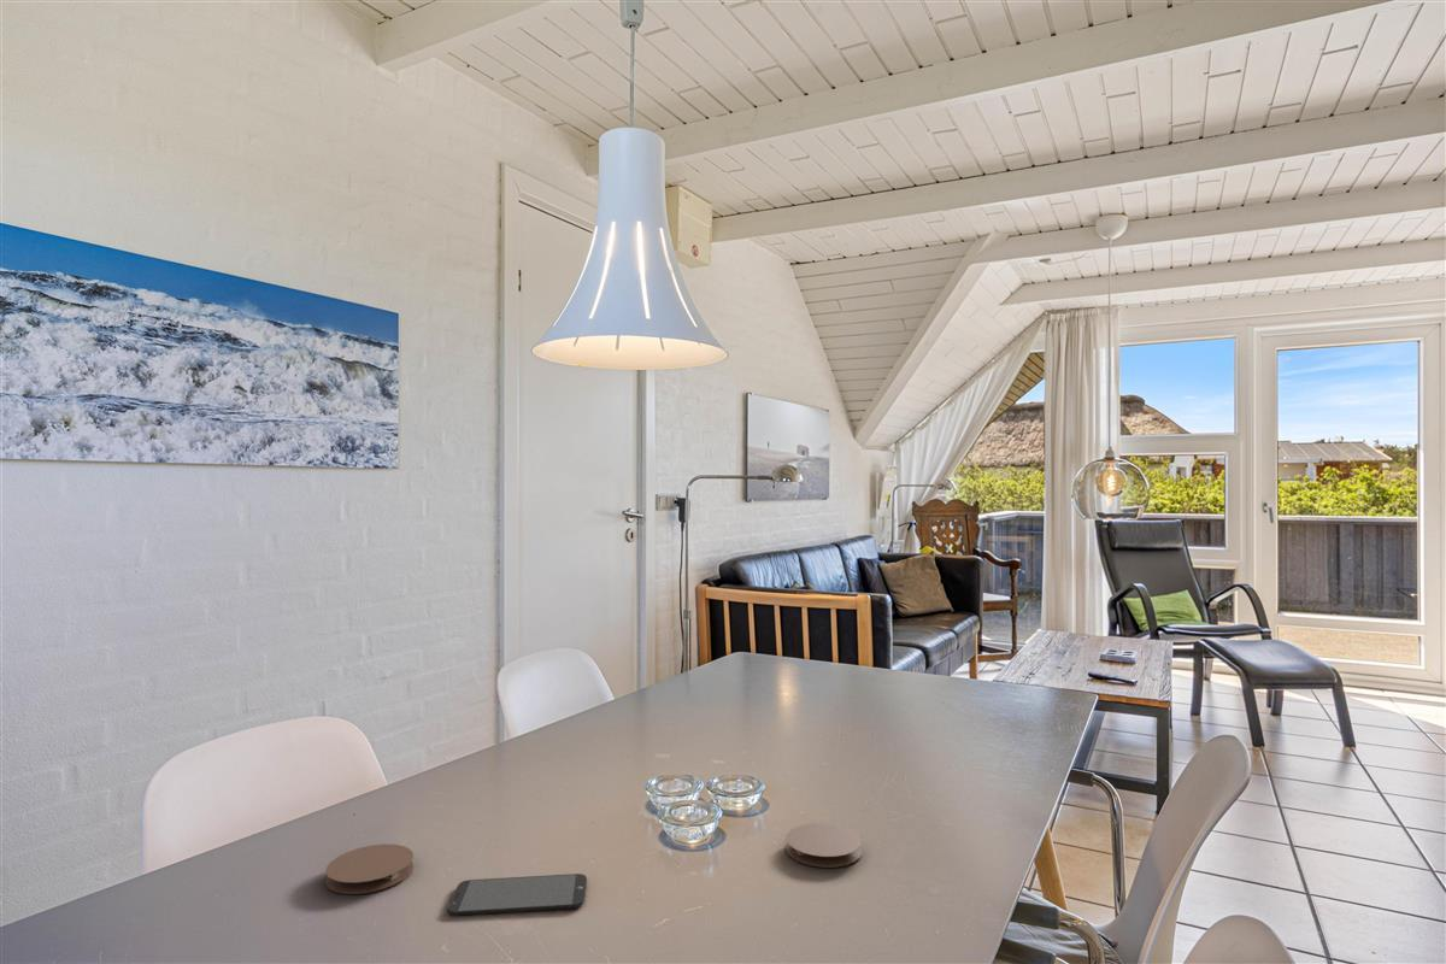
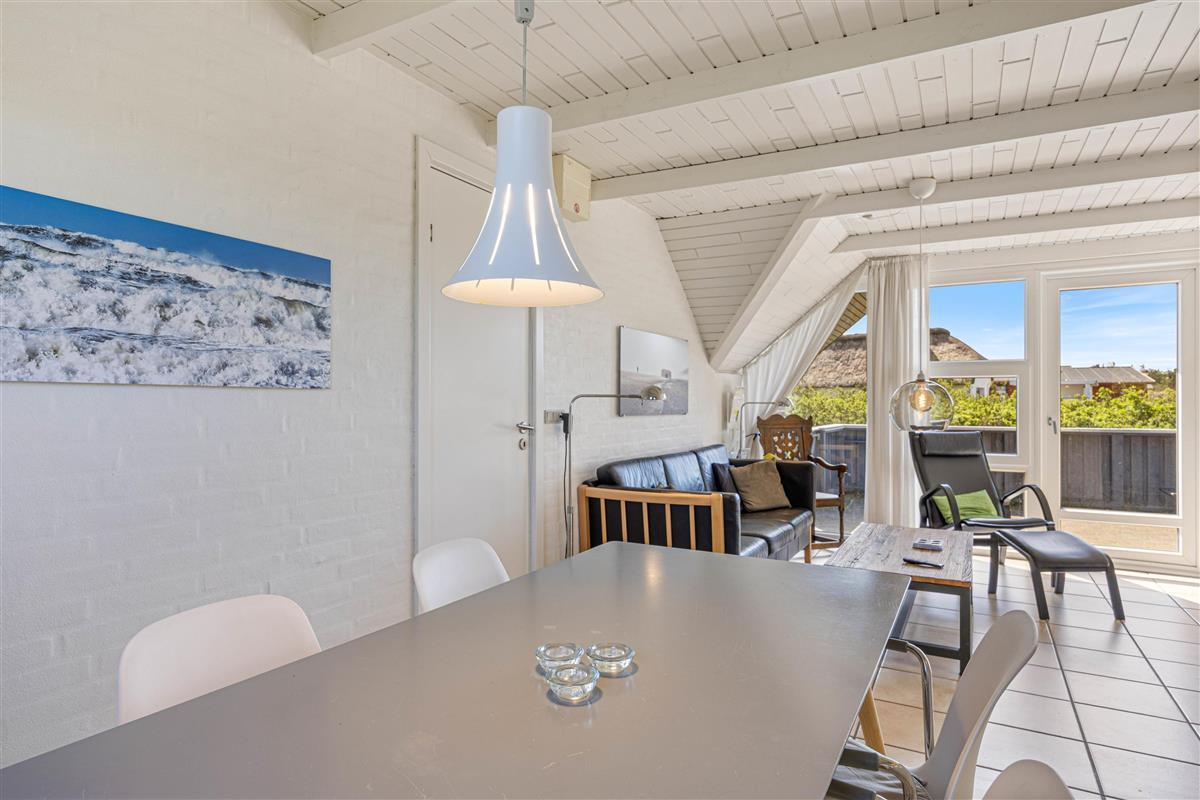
- coaster (370, 868)
- coaster (823, 844)
- smartphone (519, 892)
